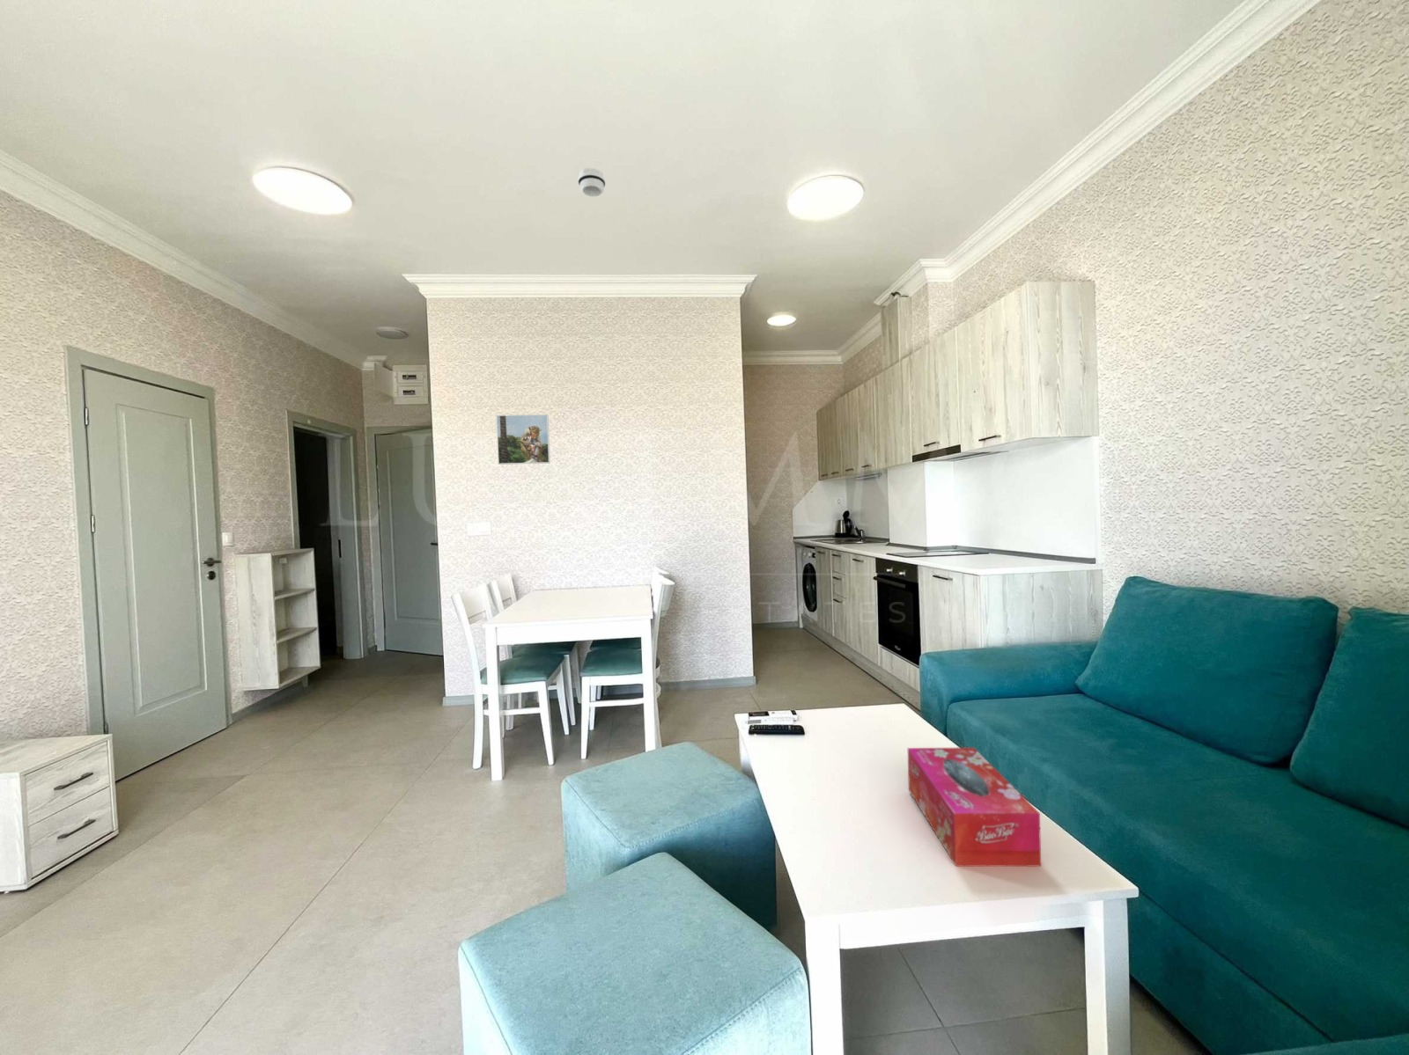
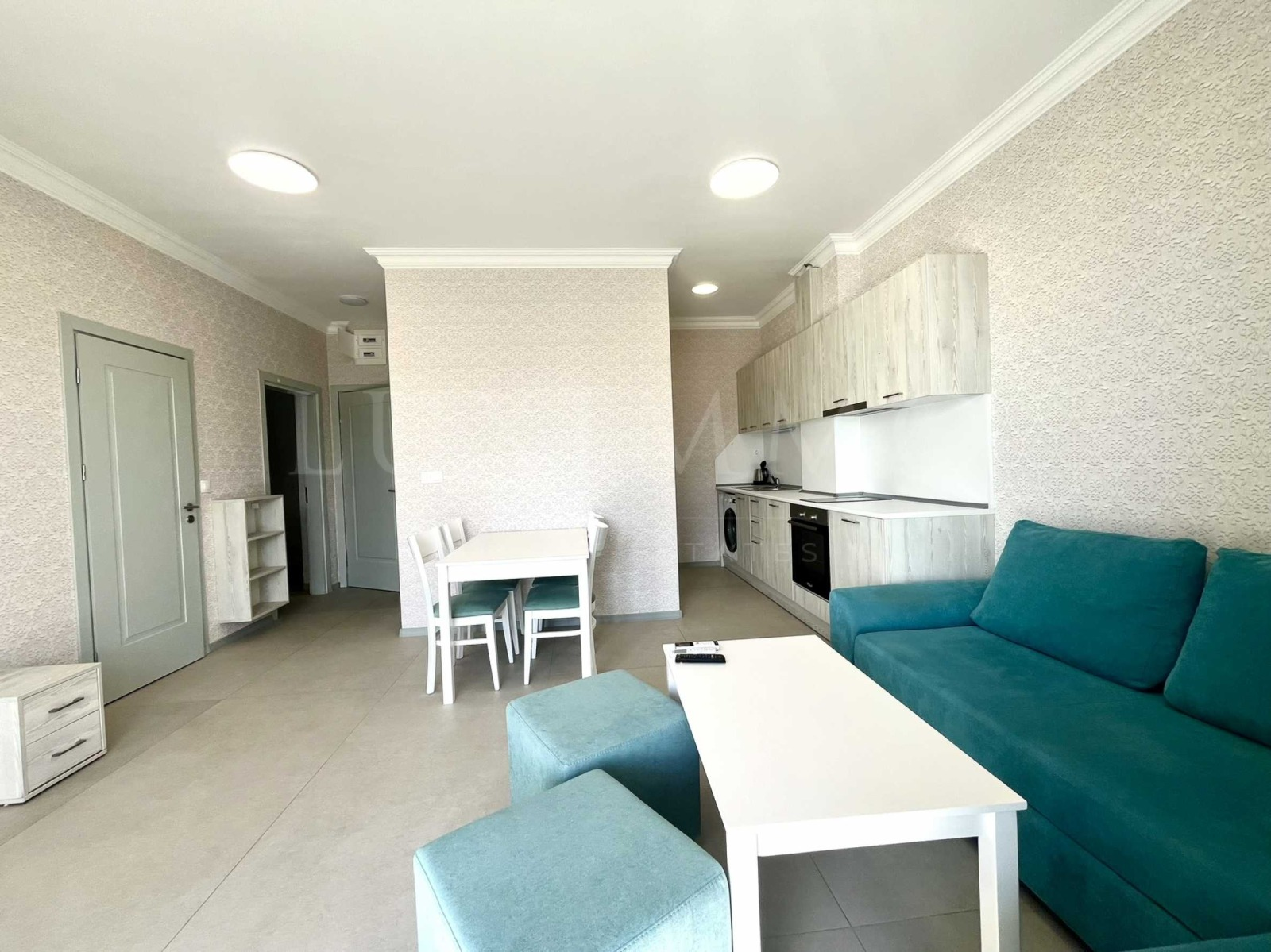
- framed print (523, 439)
- smoke detector (592, 183)
- tissue box (966, 800)
